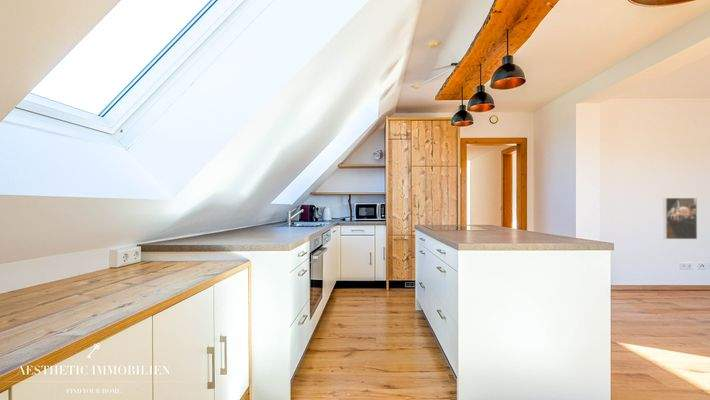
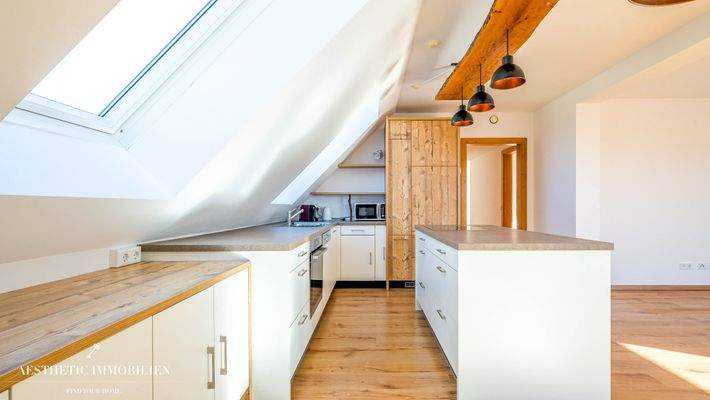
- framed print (680, 218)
